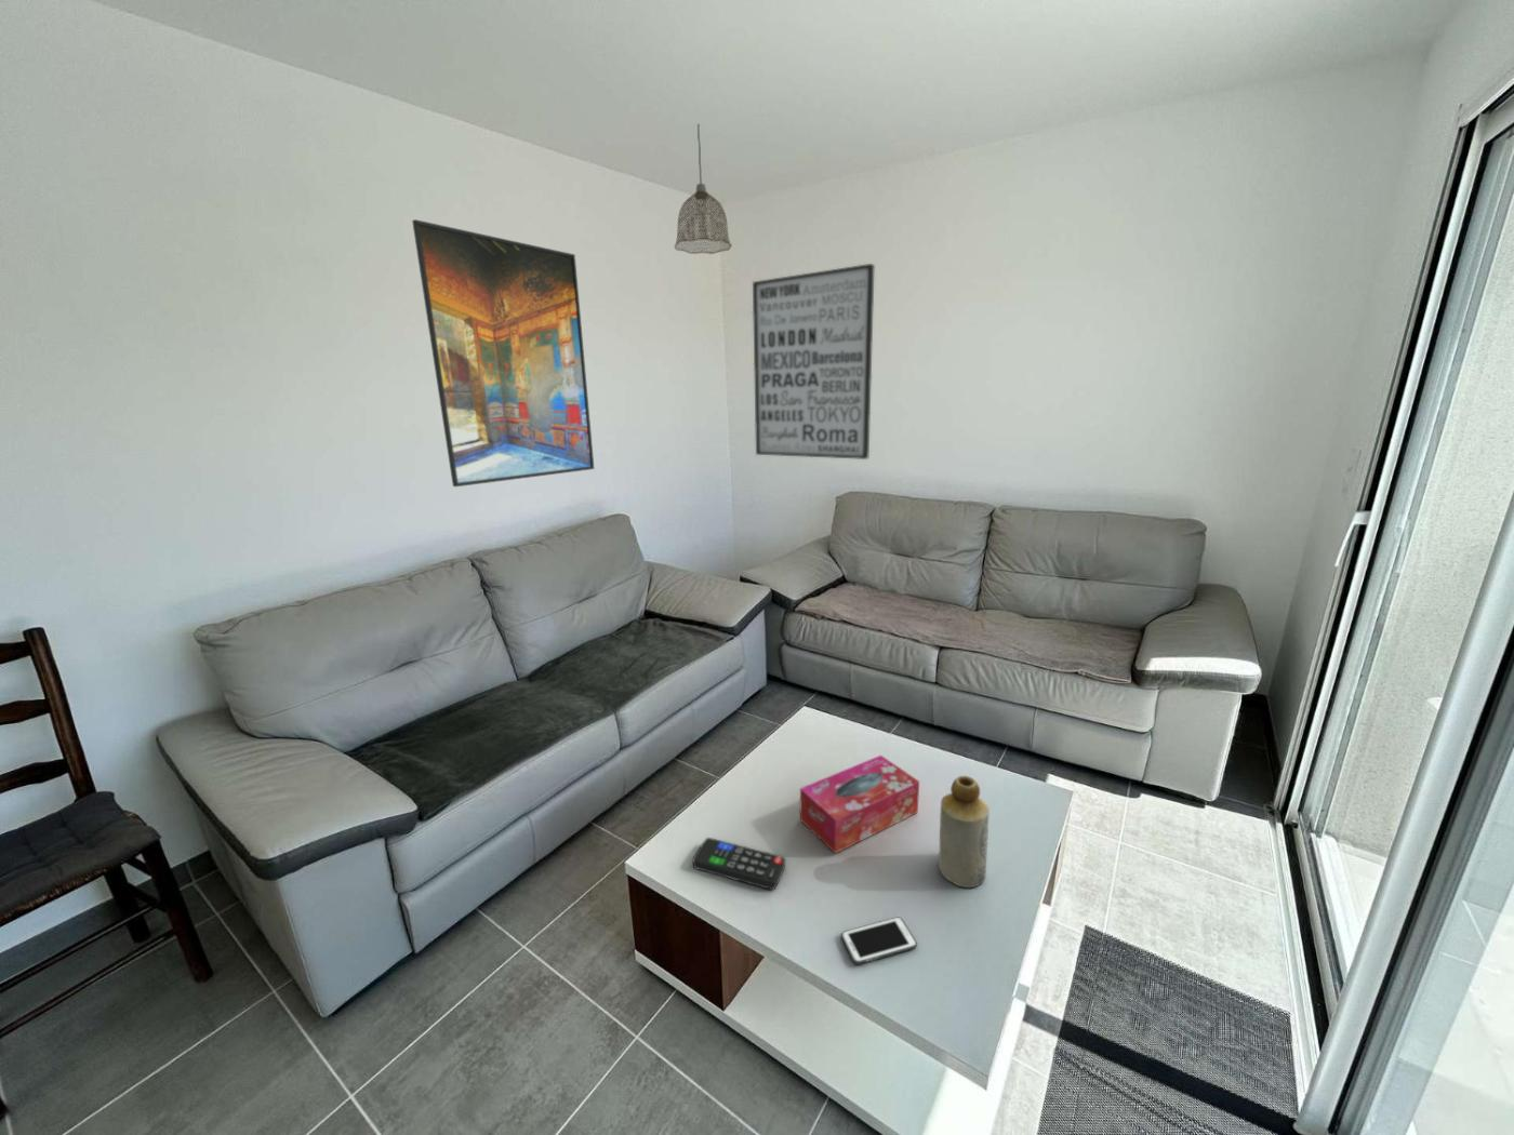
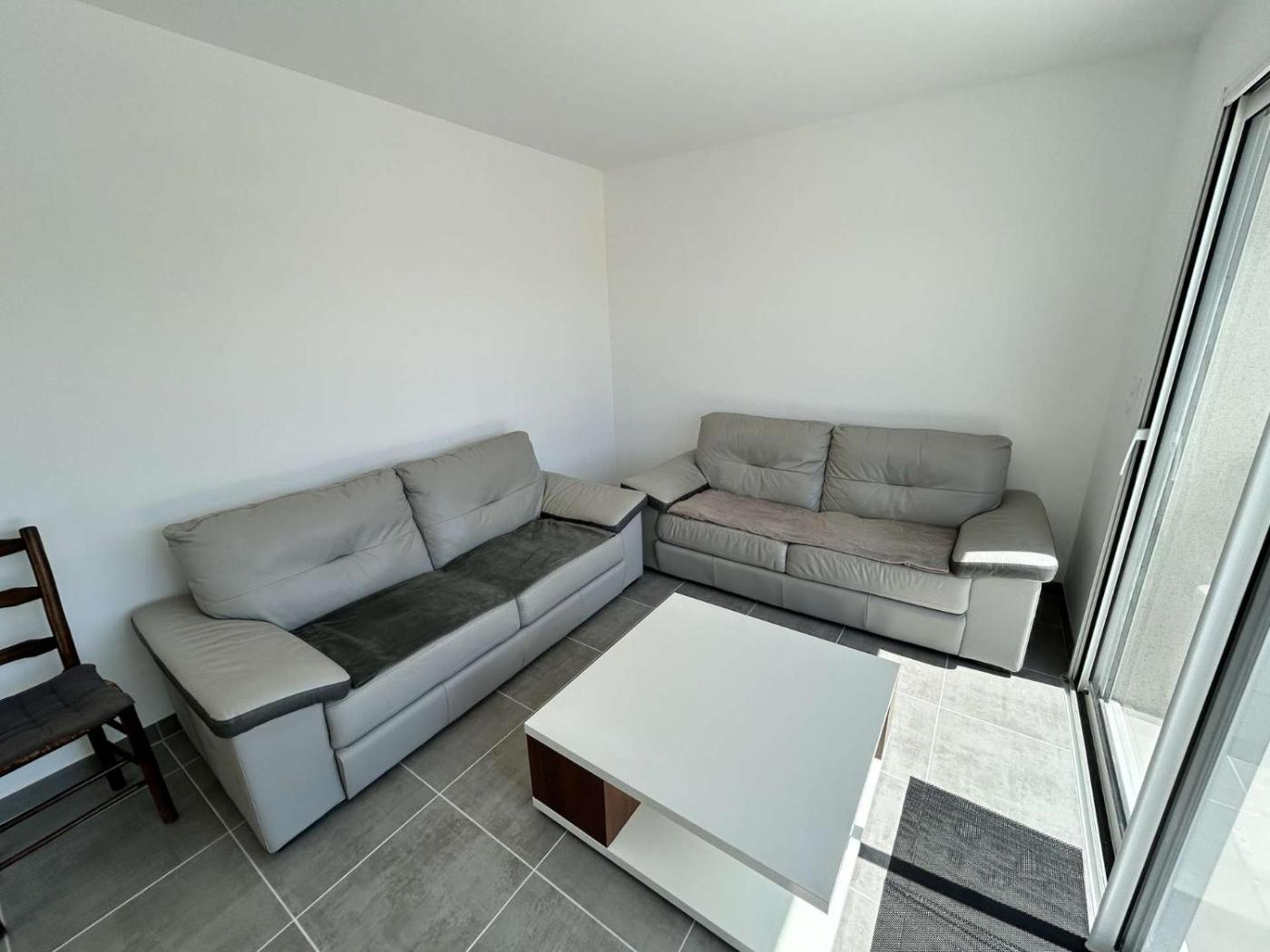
- bottle (963, 827)
- tissue box (858, 800)
- remote control (739, 862)
- pendant lamp (701, 187)
- cell phone (879, 939)
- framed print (517, 364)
- wall art (809, 368)
